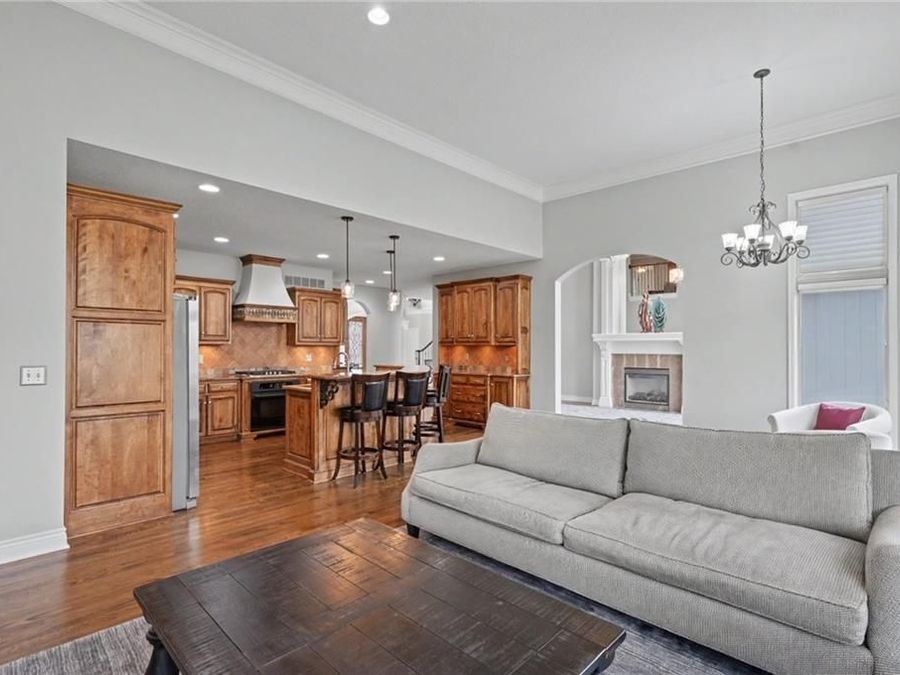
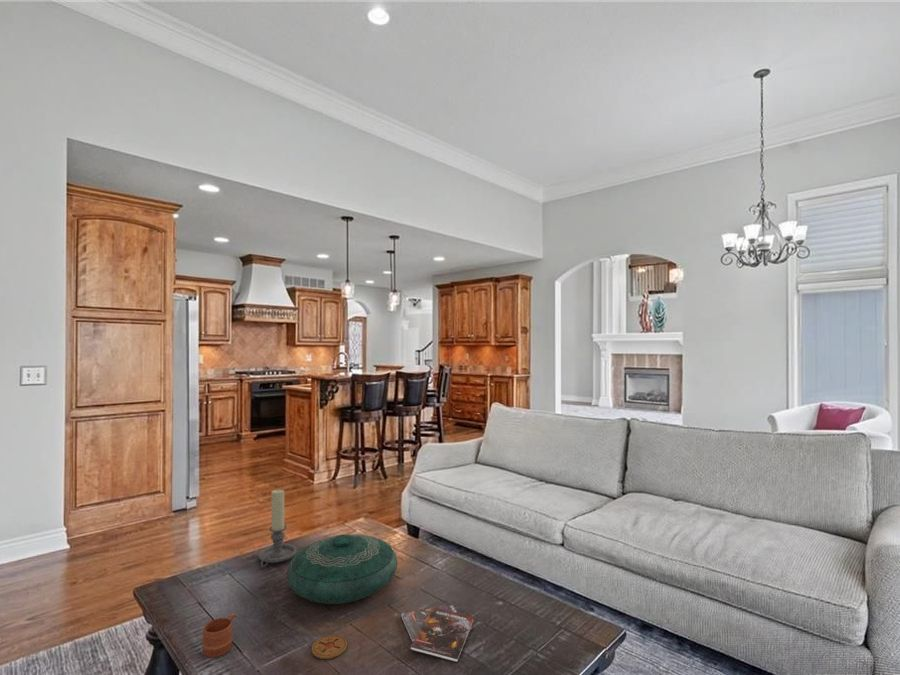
+ booklet (433, 623)
+ coaster (329, 646)
+ mug (223, 632)
+ decorative bowl (343, 561)
+ candle holder (275, 525)
